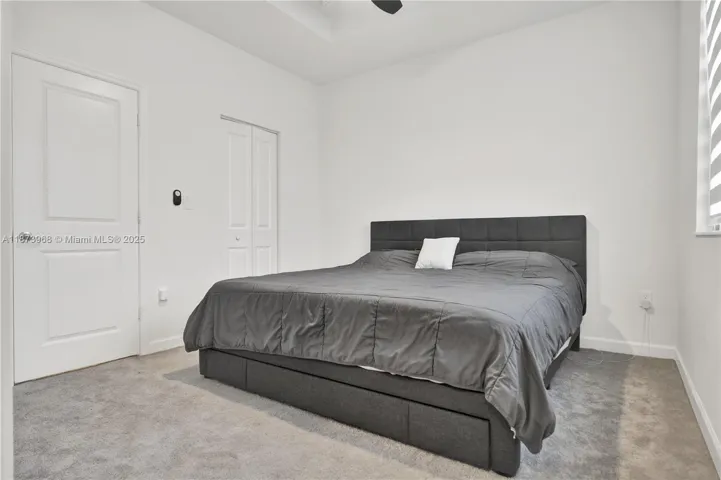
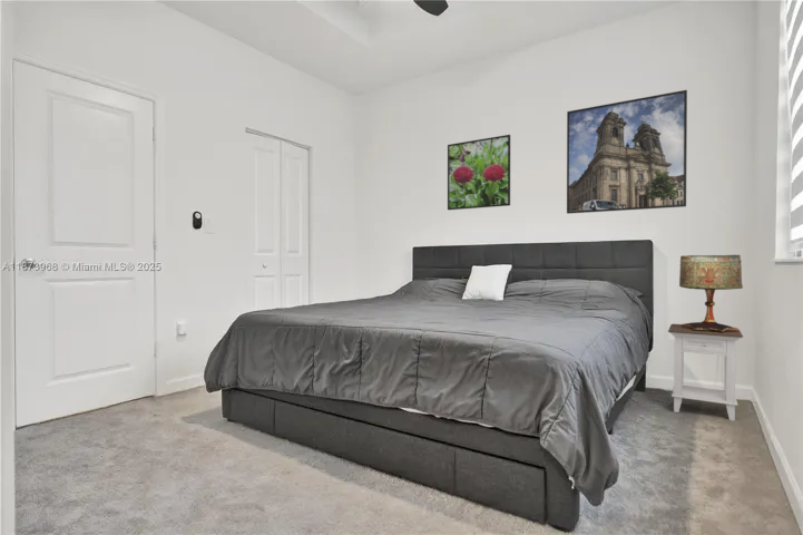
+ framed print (623, 156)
+ table lamp (709, 291)
+ nightstand (704, 353)
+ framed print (477, 174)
